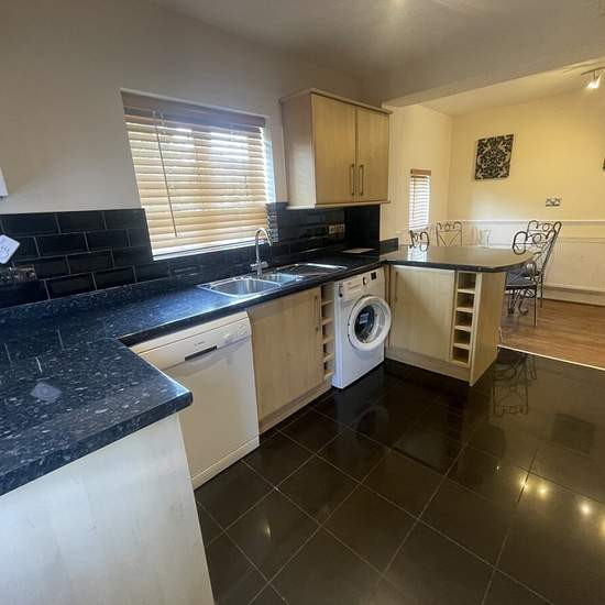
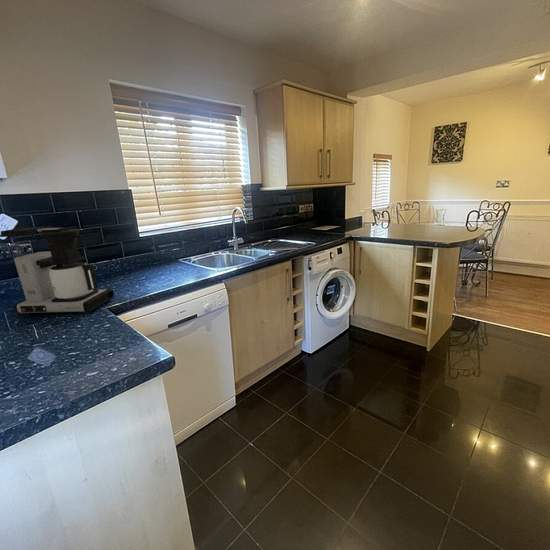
+ coffee maker (58, 269)
